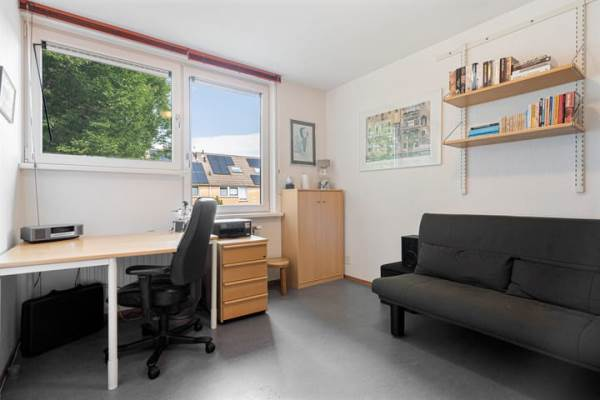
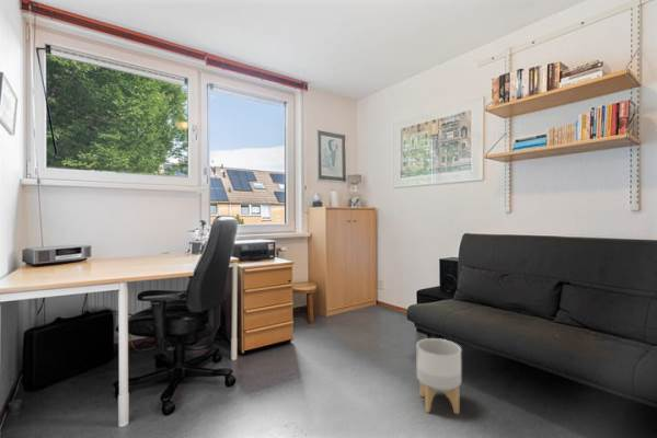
+ planter (438, 374)
